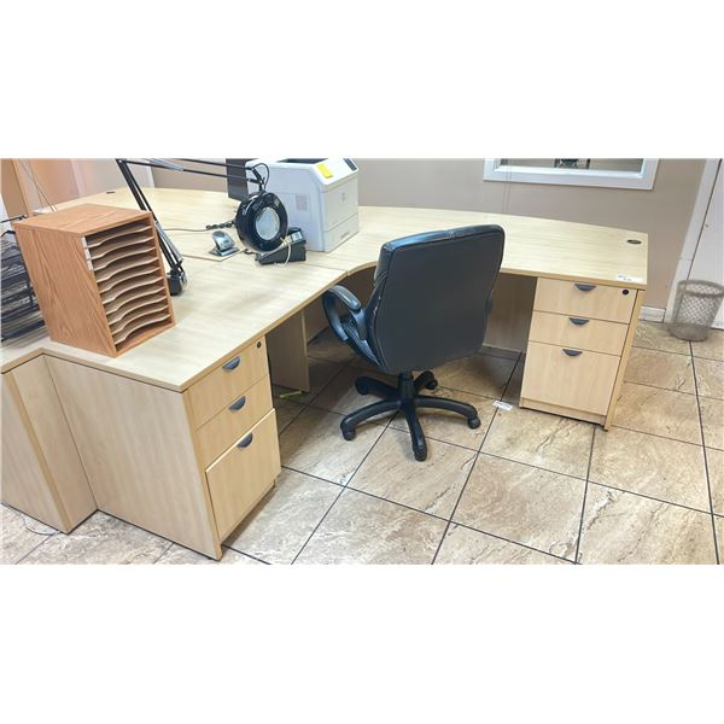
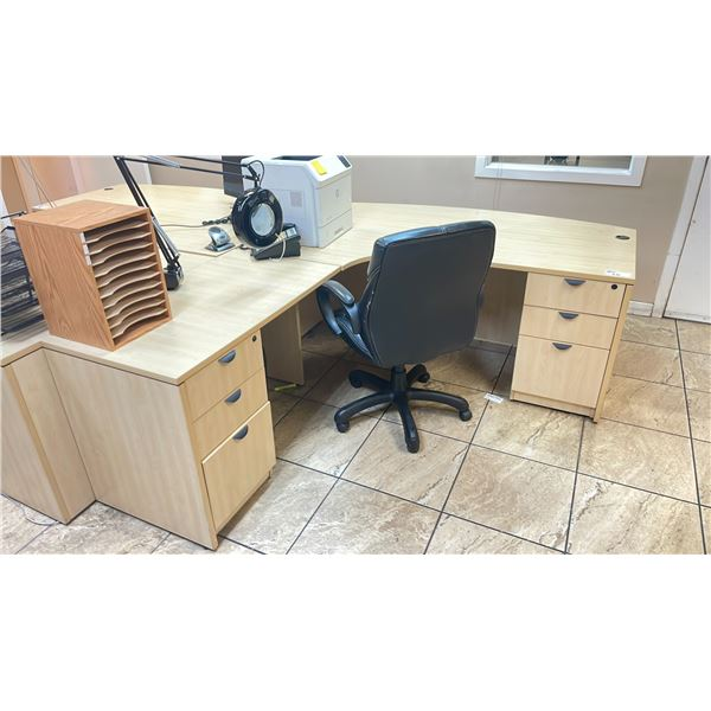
- wastebasket (694, 310)
